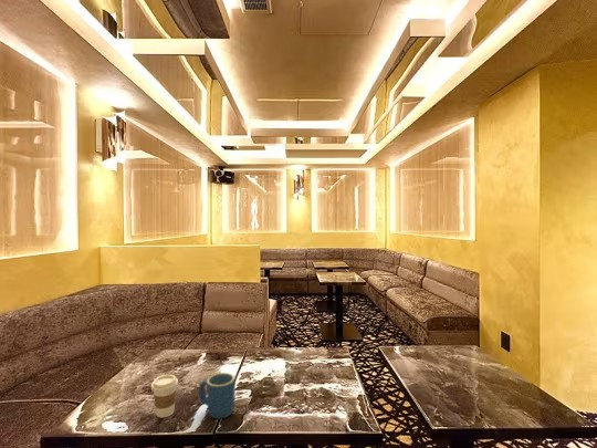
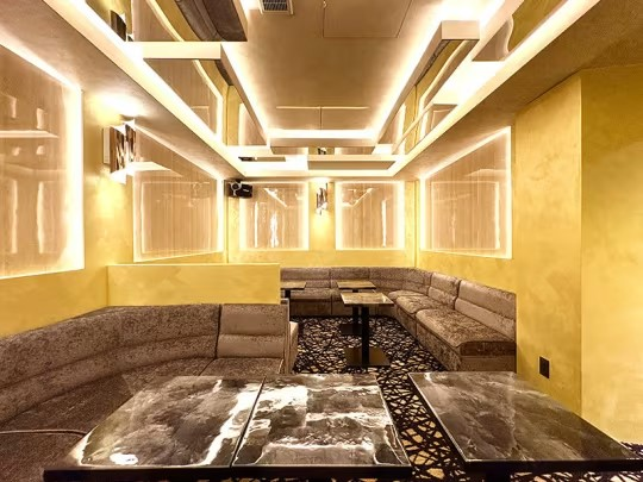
- coffee cup (165, 396)
- mug (218, 395)
